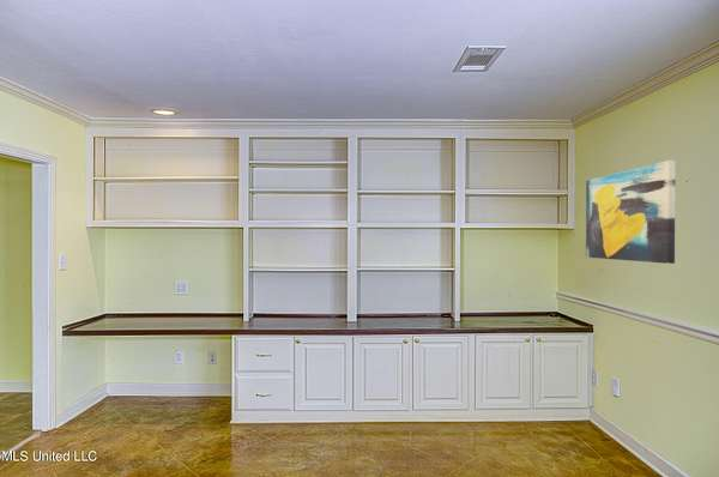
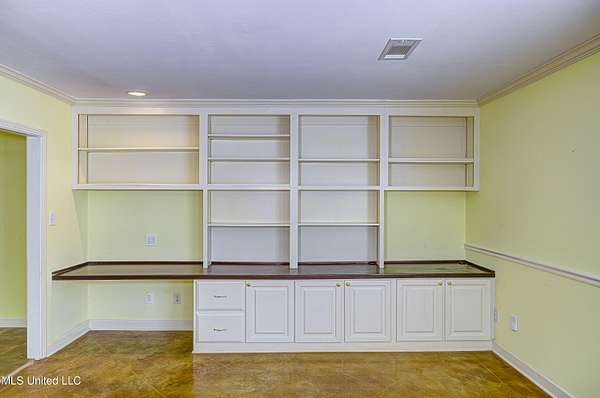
- wall art (623, 216)
